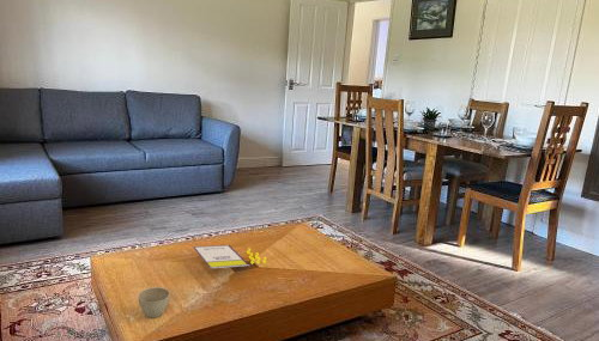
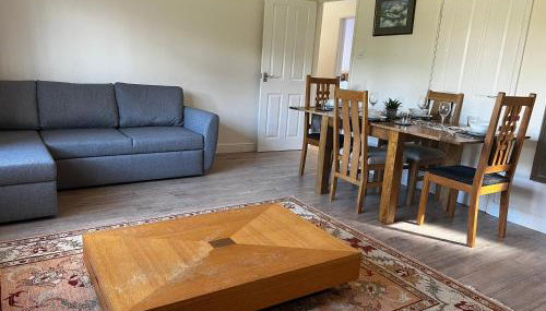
- board game (232, 257)
- flower pot (153, 304)
